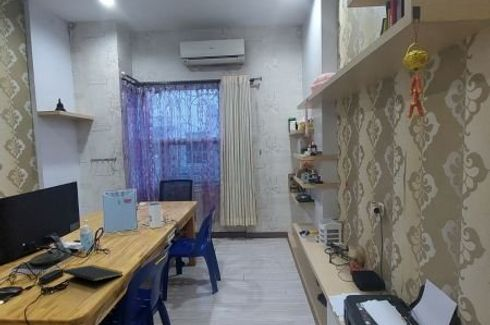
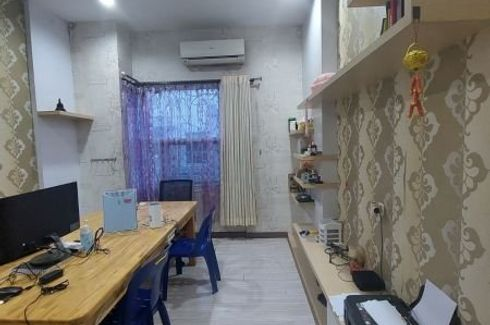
- notepad (93, 272)
